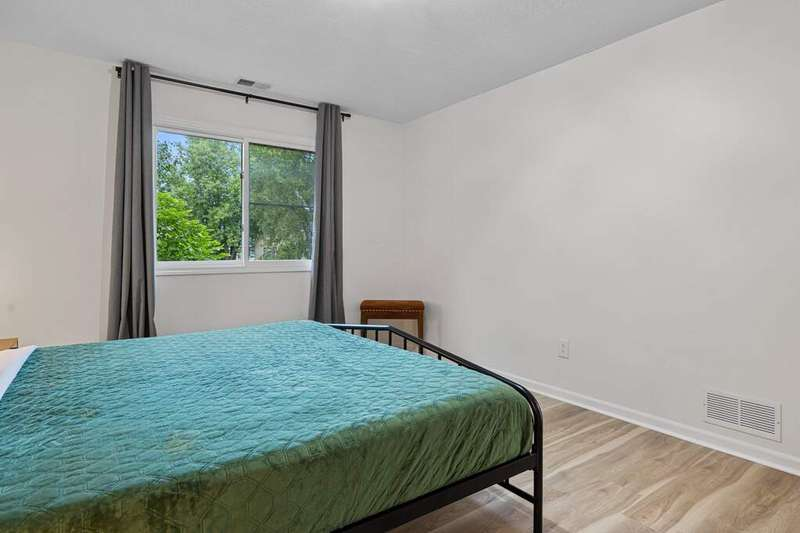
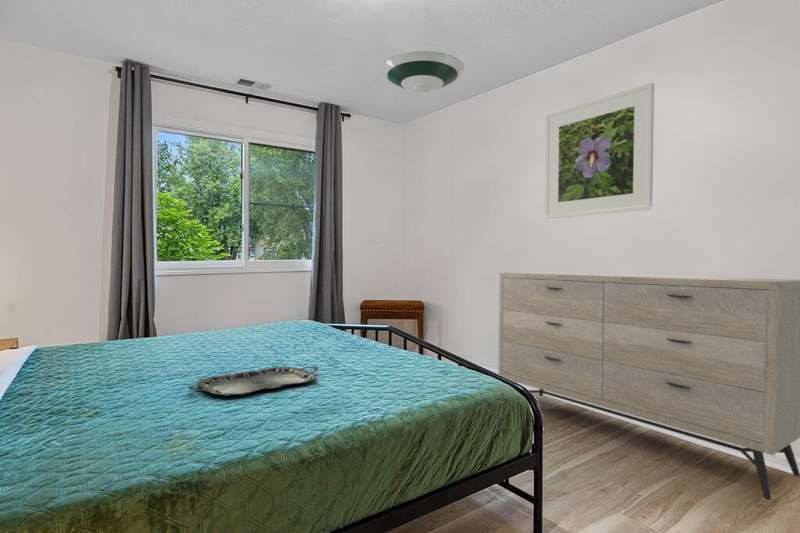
+ dresser (623, 355)
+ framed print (593, 157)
+ serving tray (258, 379)
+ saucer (422, 80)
